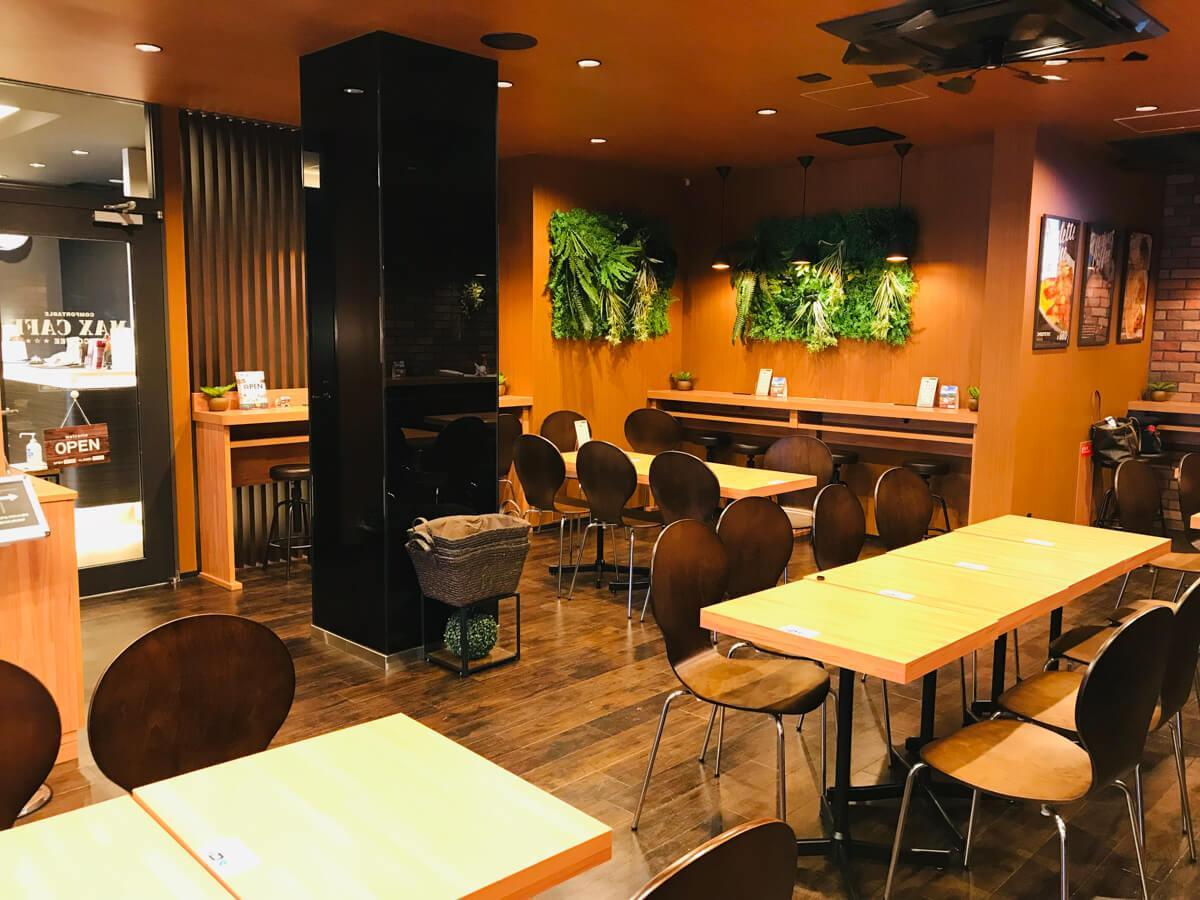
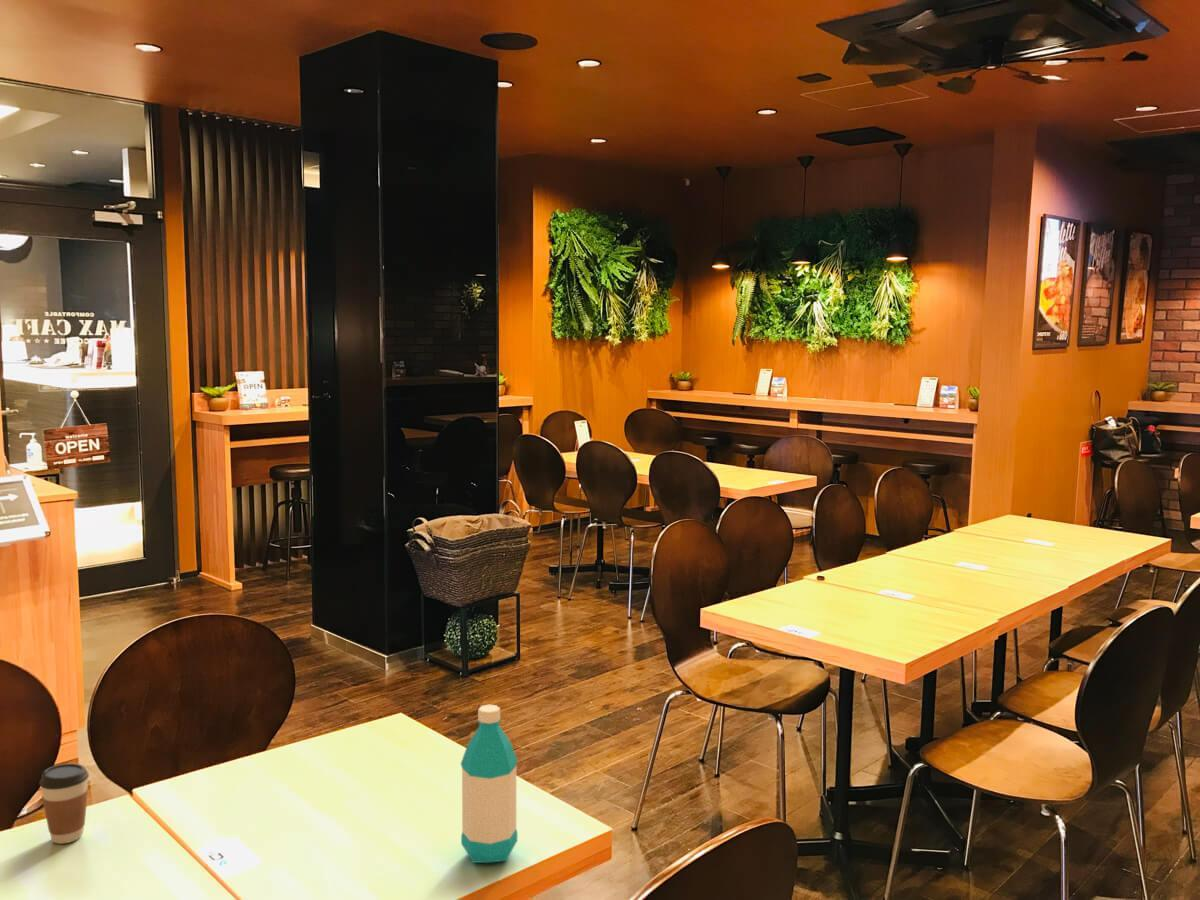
+ coffee cup (65, 803)
+ water bottle (489, 782)
